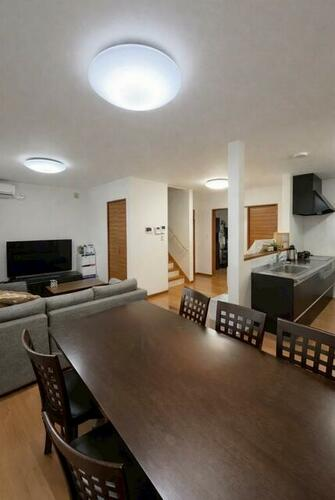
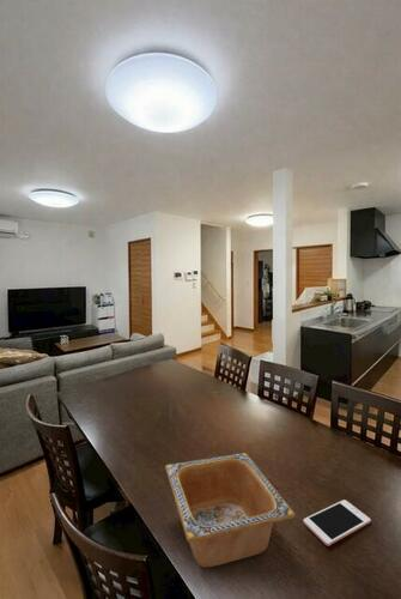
+ serving bowl (223, 508)
+ cell phone (336, 520)
